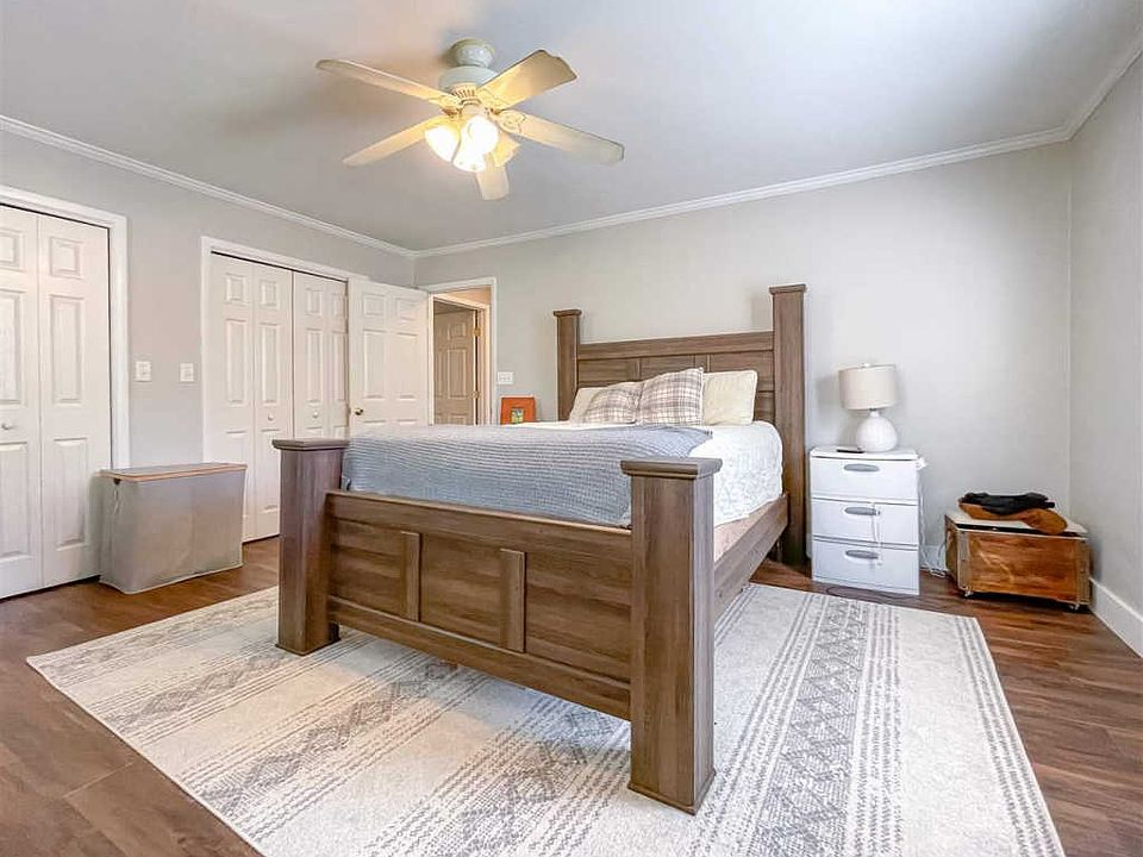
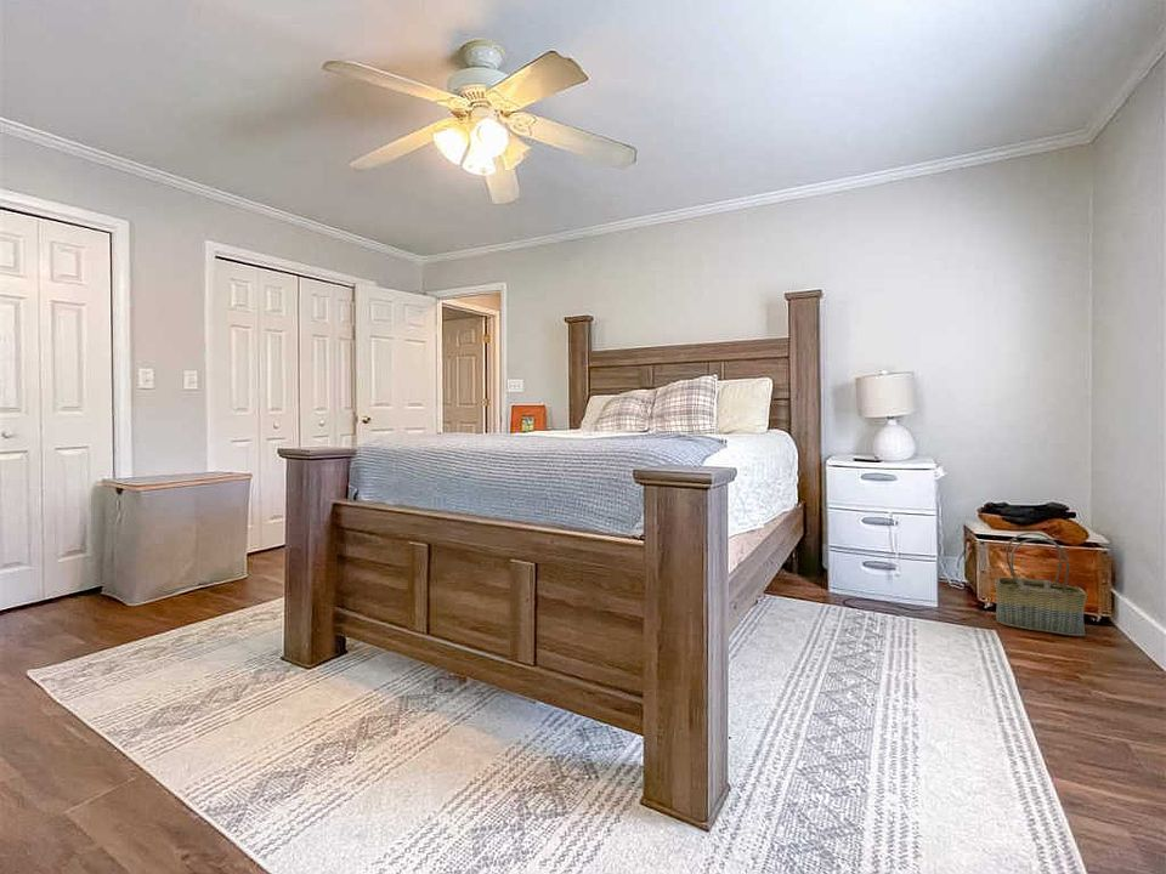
+ basket (1038, 580)
